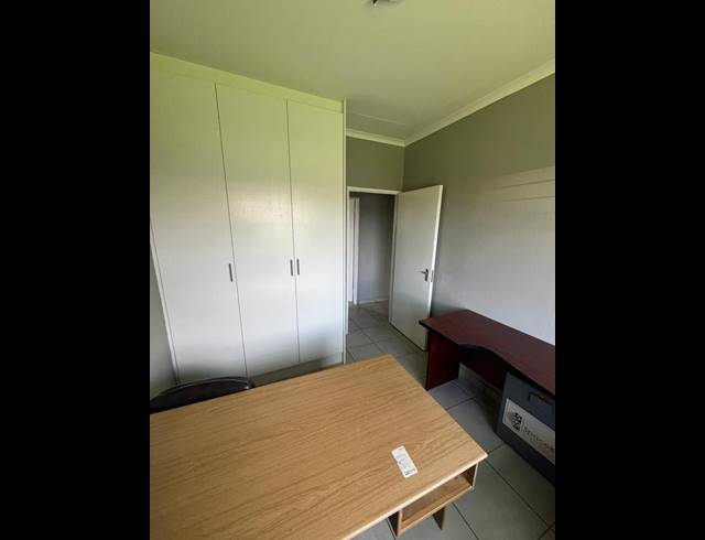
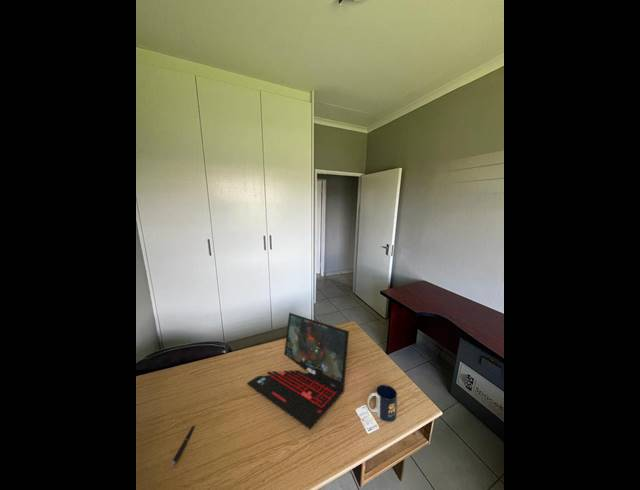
+ pen (183, 444)
+ mug (381, 402)
+ laptop (297, 358)
